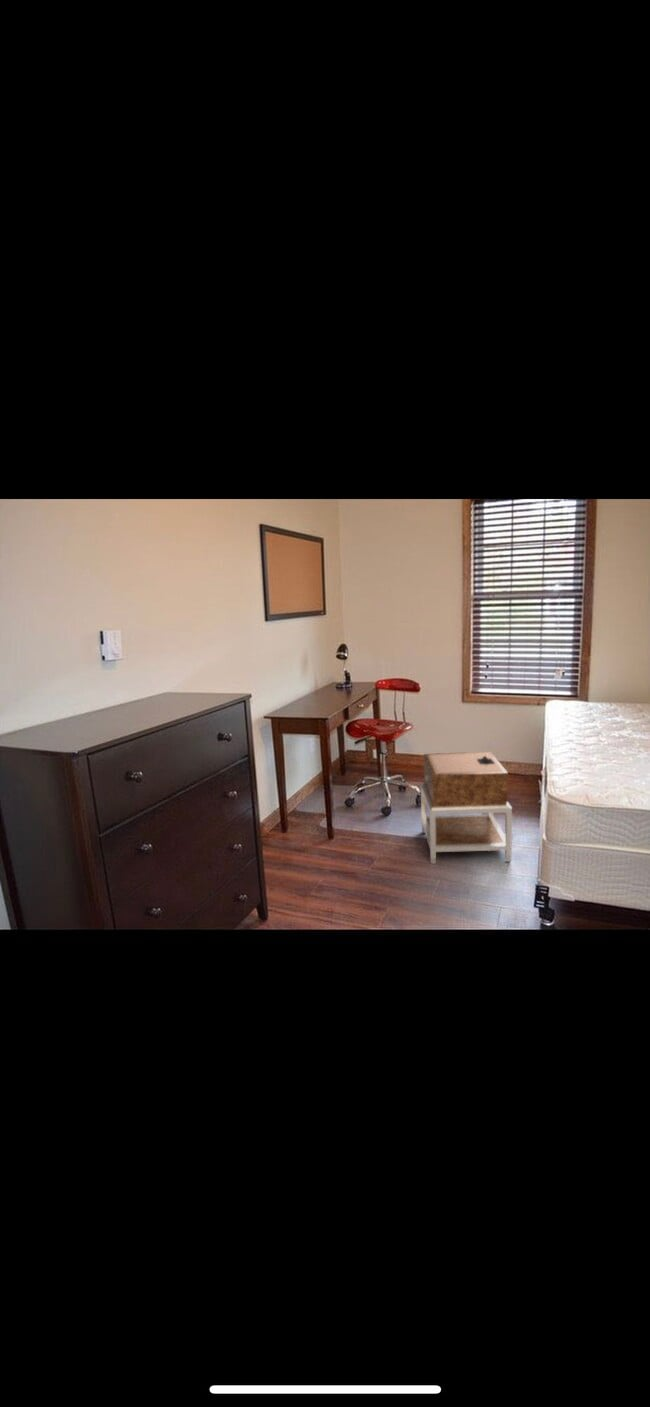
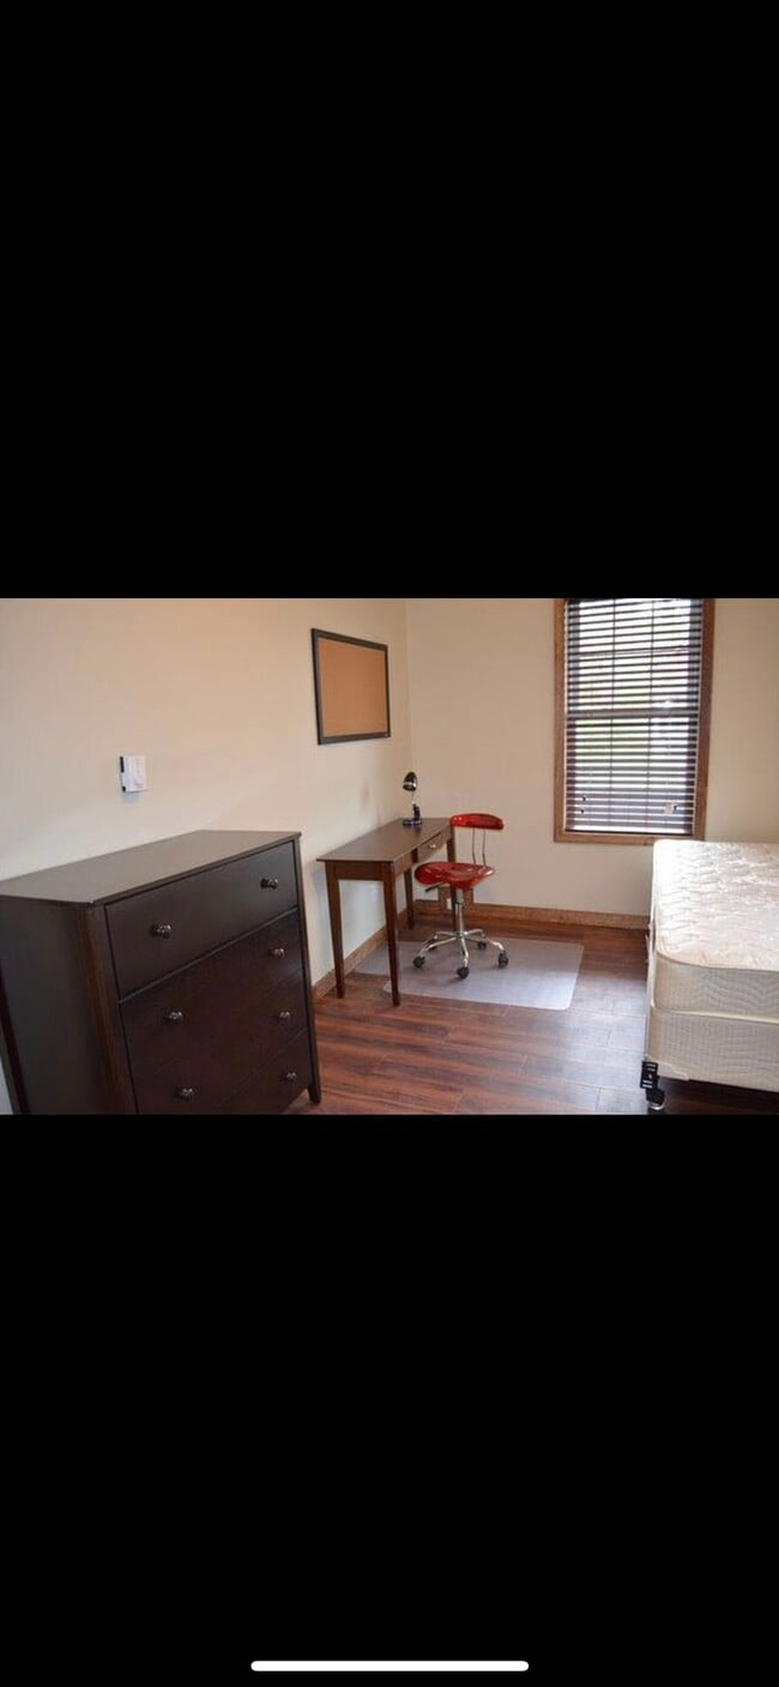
- nightstand (463, 802)
